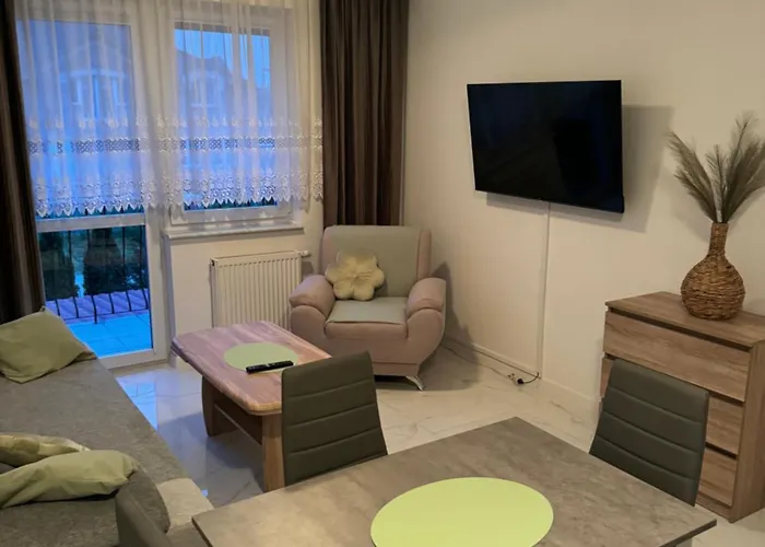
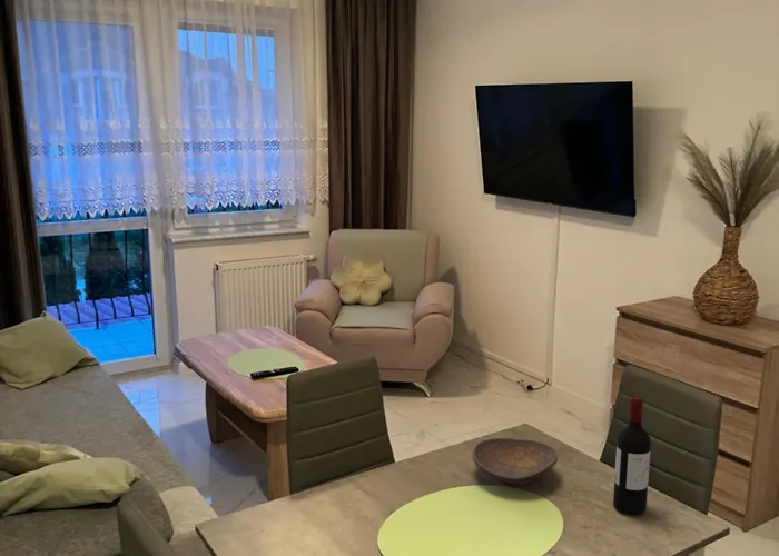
+ decorative bowl (513, 463)
+ wine bottle (632, 454)
